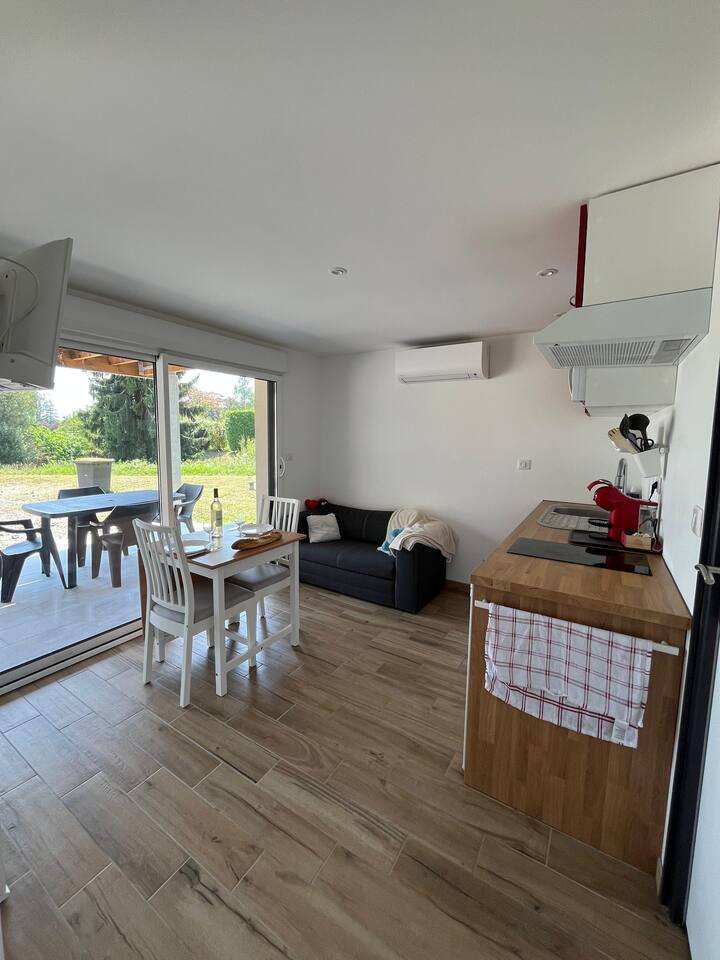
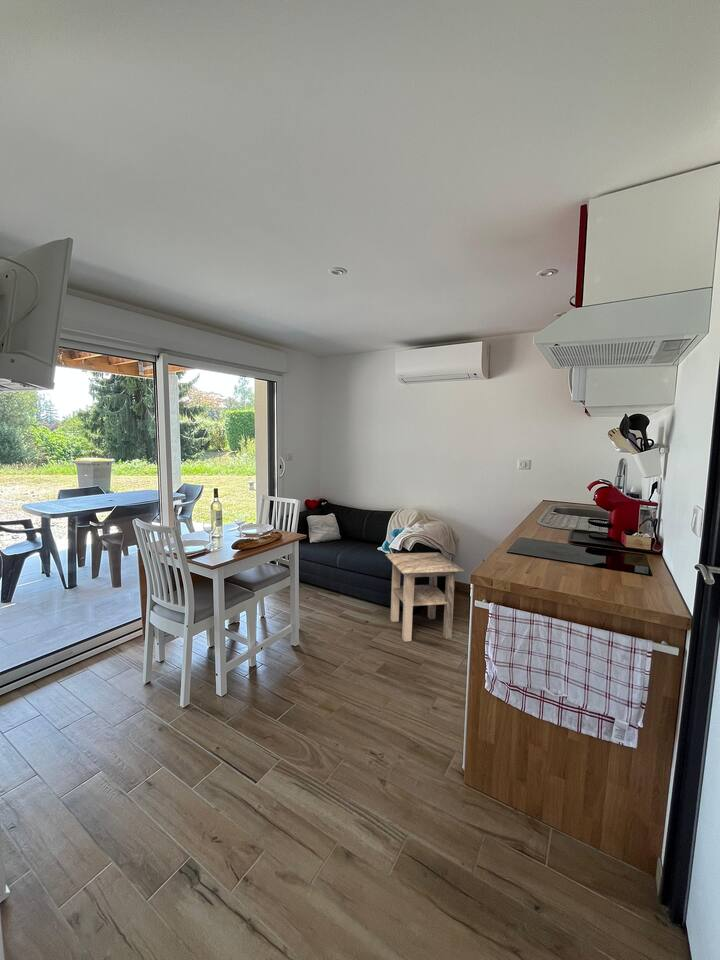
+ side table (420, 594)
